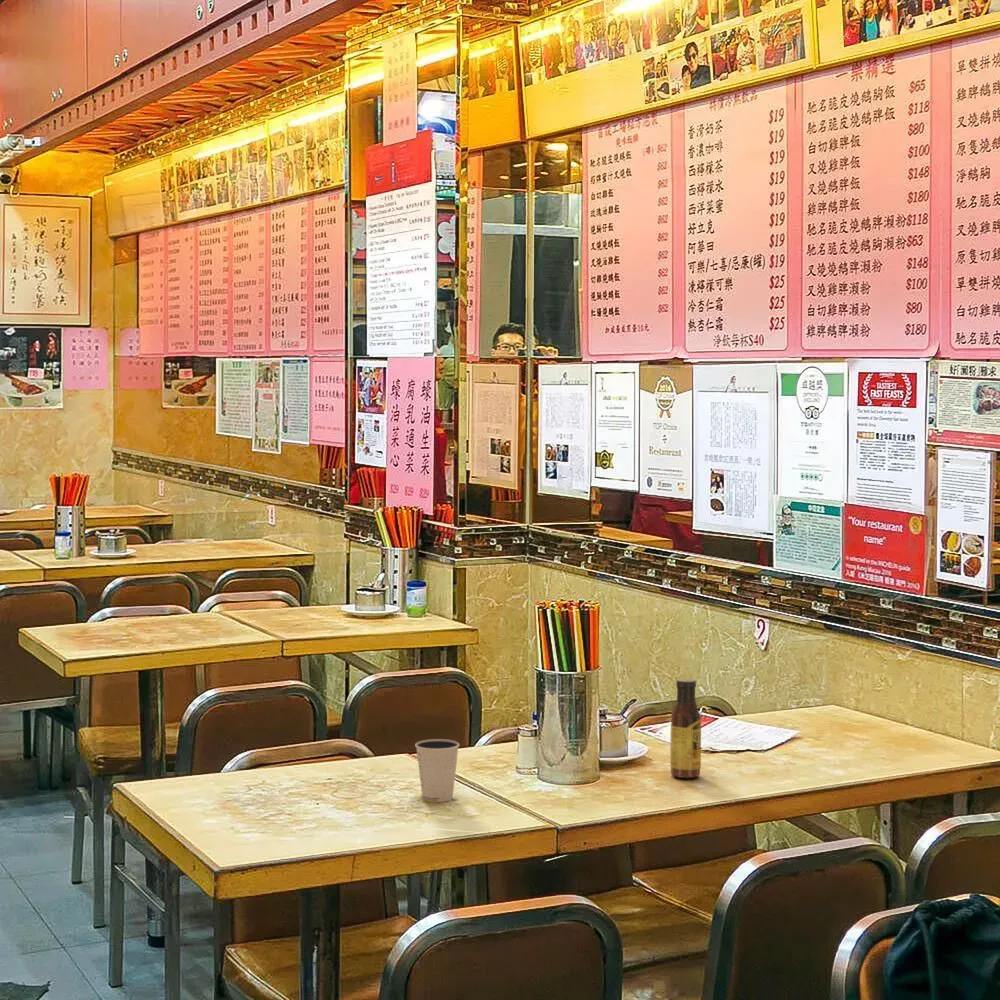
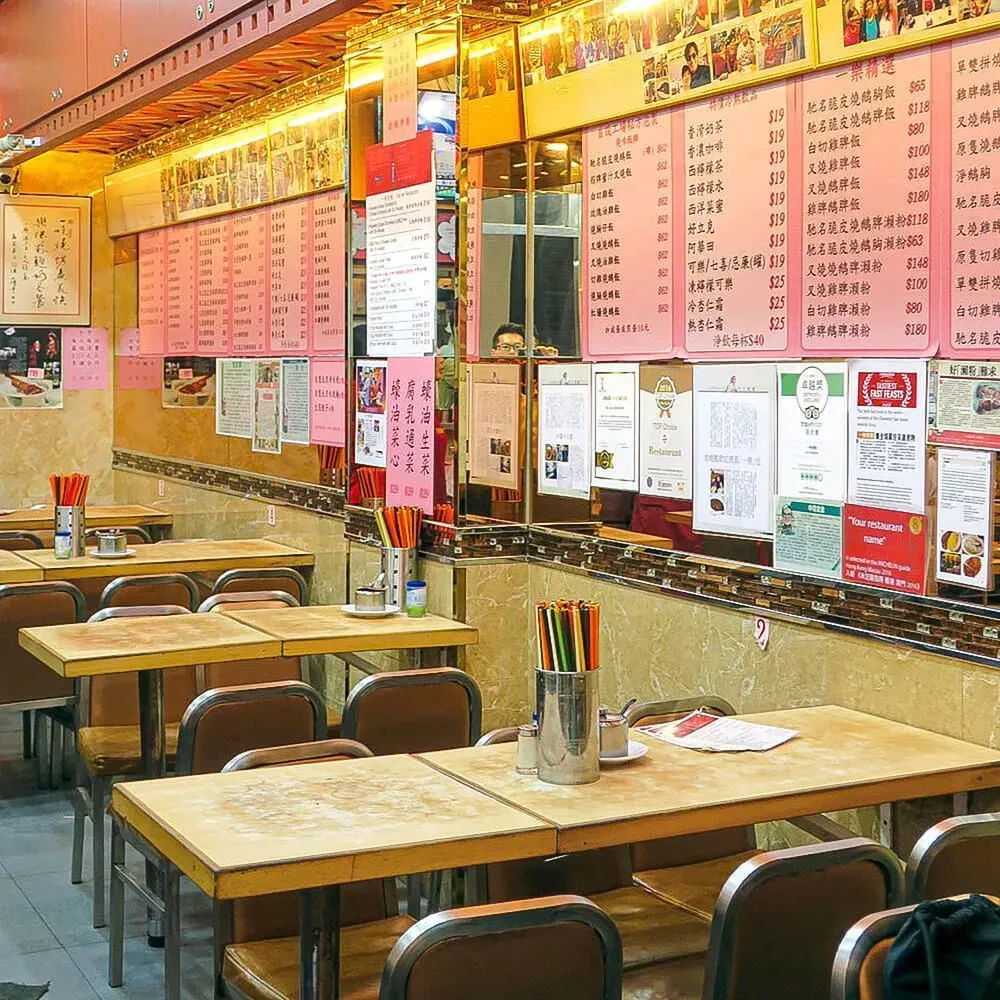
- dixie cup (437, 771)
- sauce bottle (685, 727)
